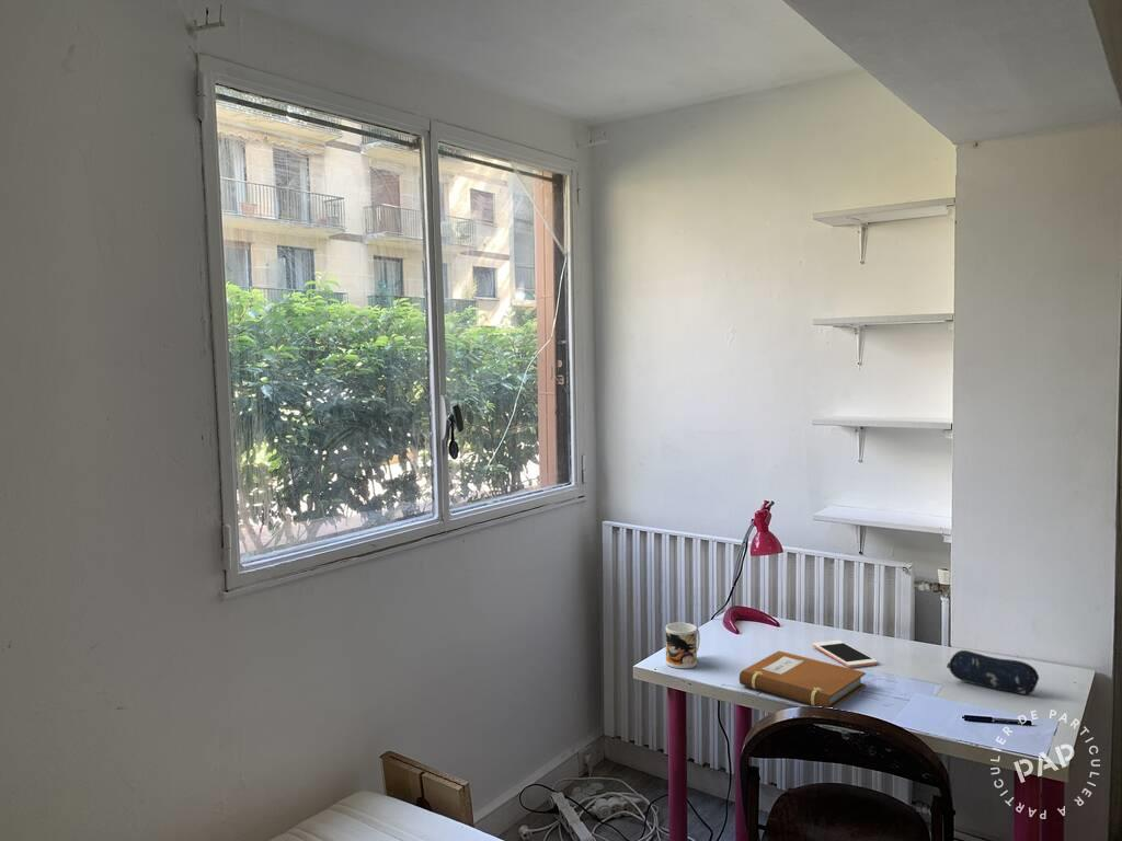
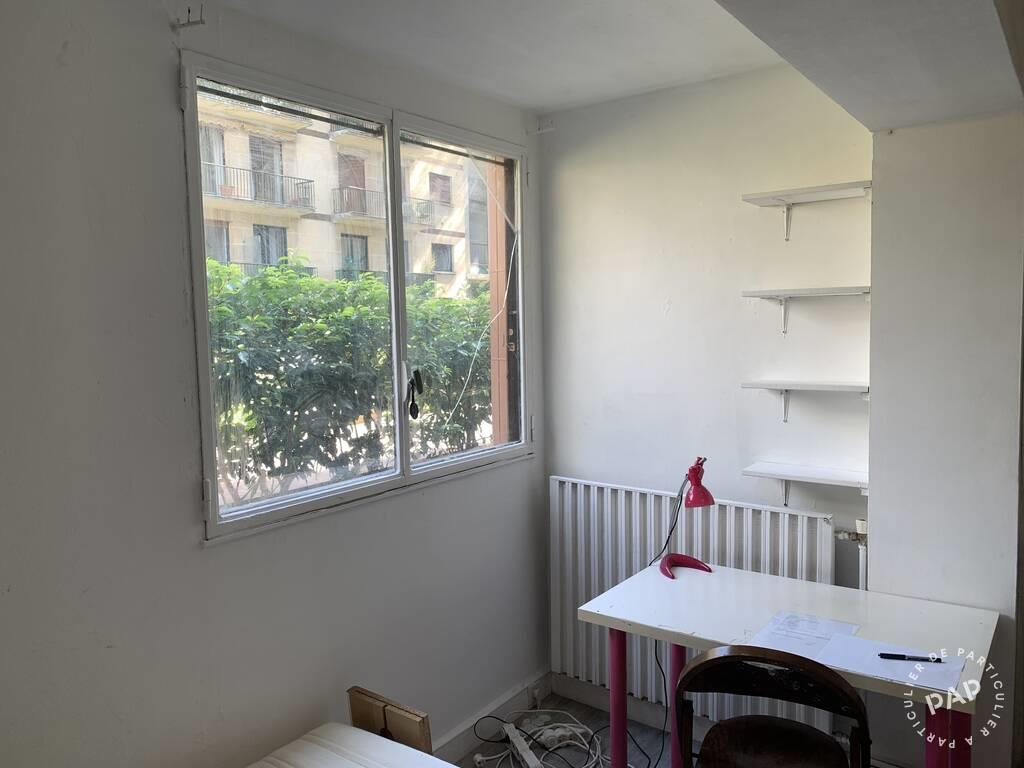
- mug (685, 643)
- notebook (799, 678)
- cell phone (844, 653)
- pencil case (992, 671)
